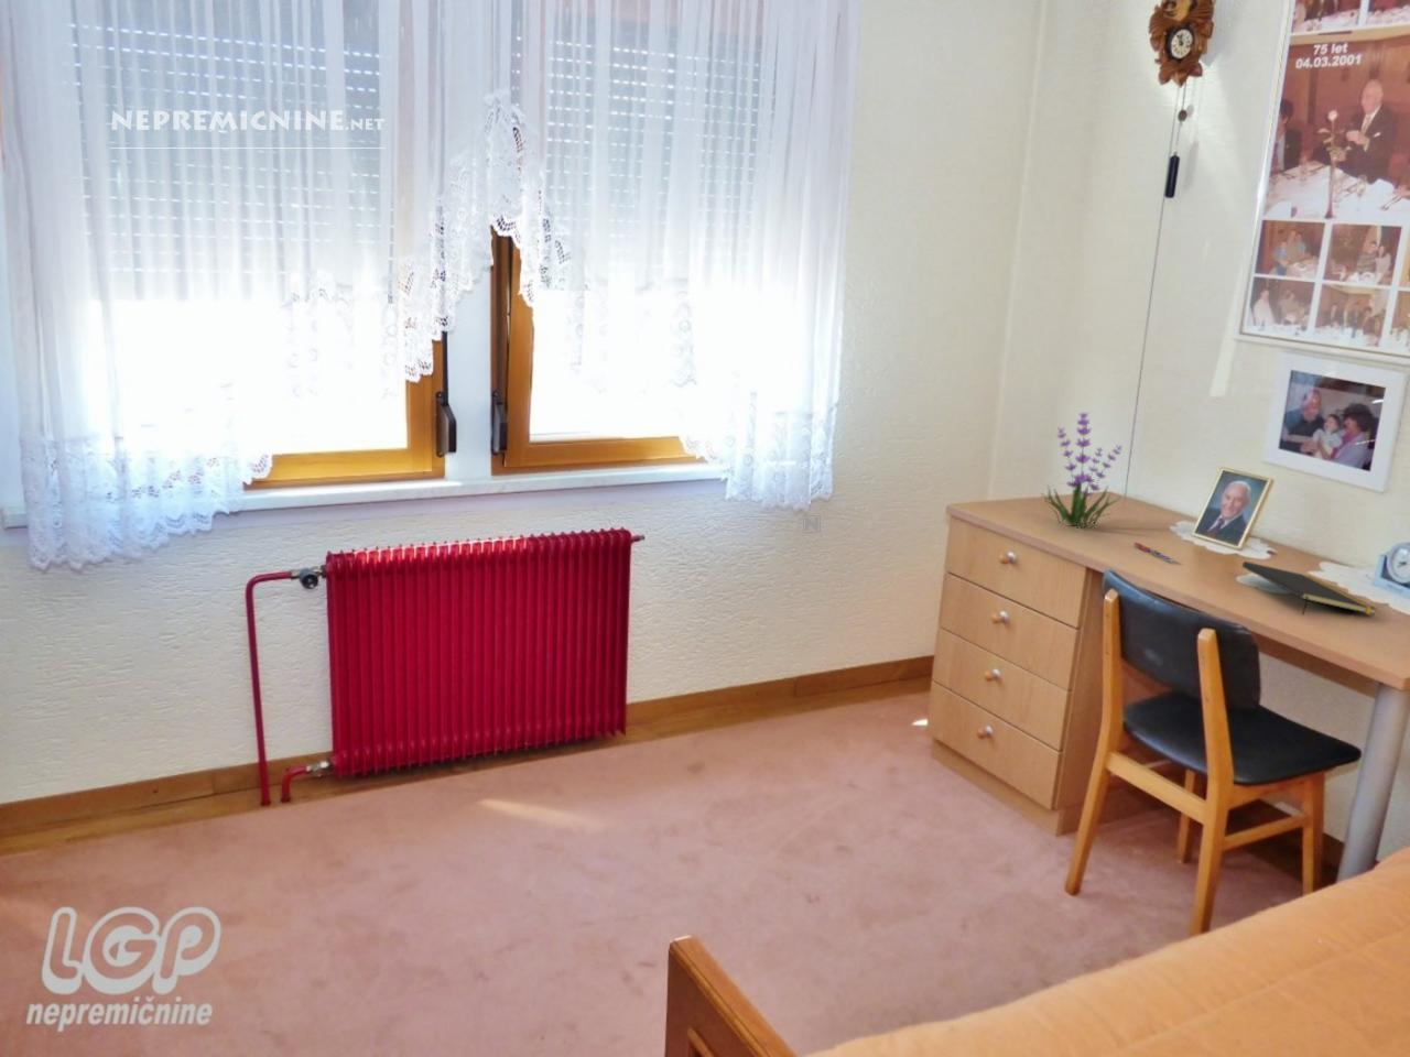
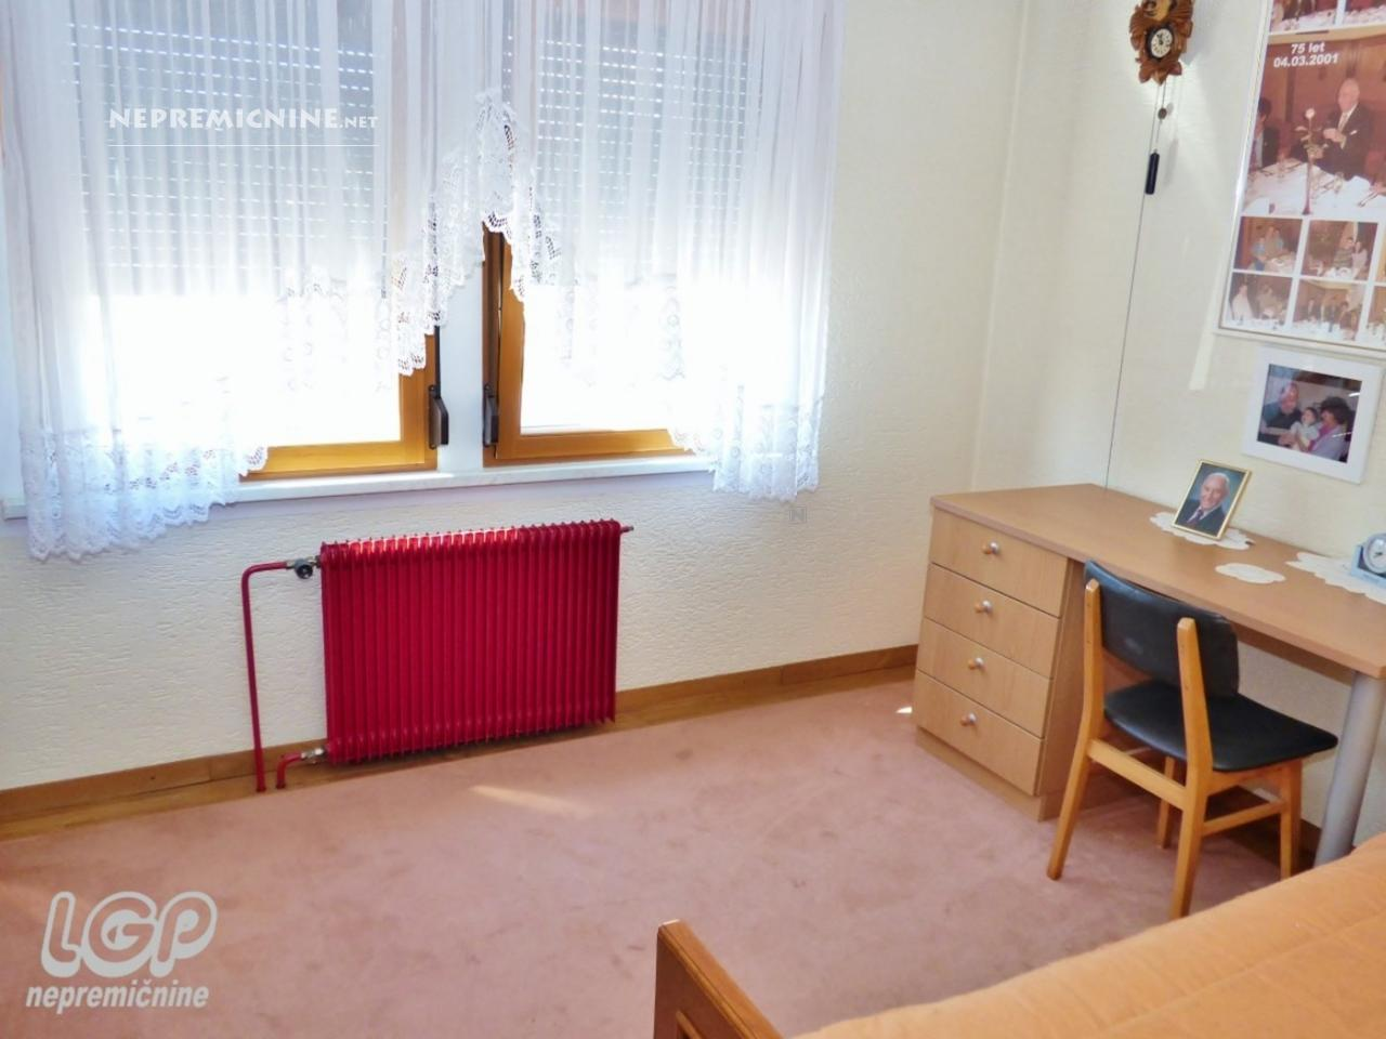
- notepad (1307, 587)
- pen (1154, 552)
- plant (1081, 467)
